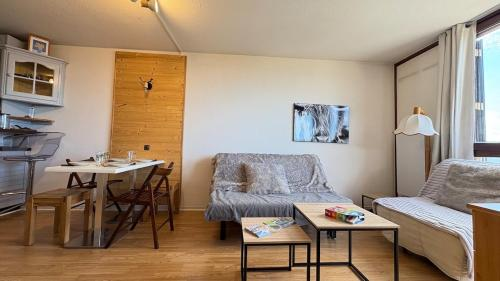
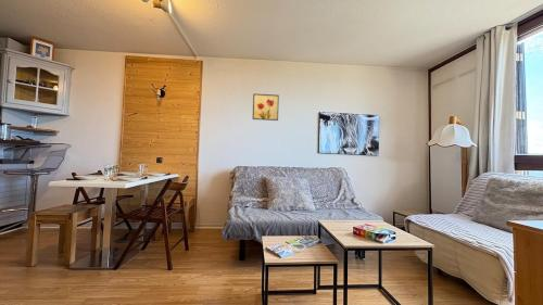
+ wall art (265, 106)
